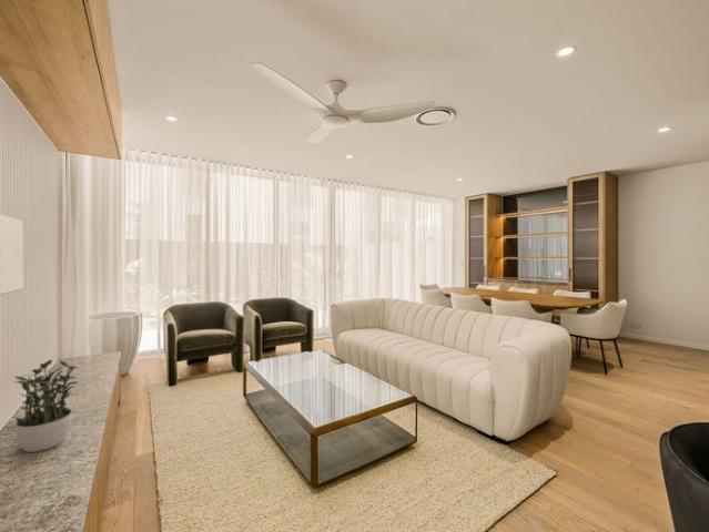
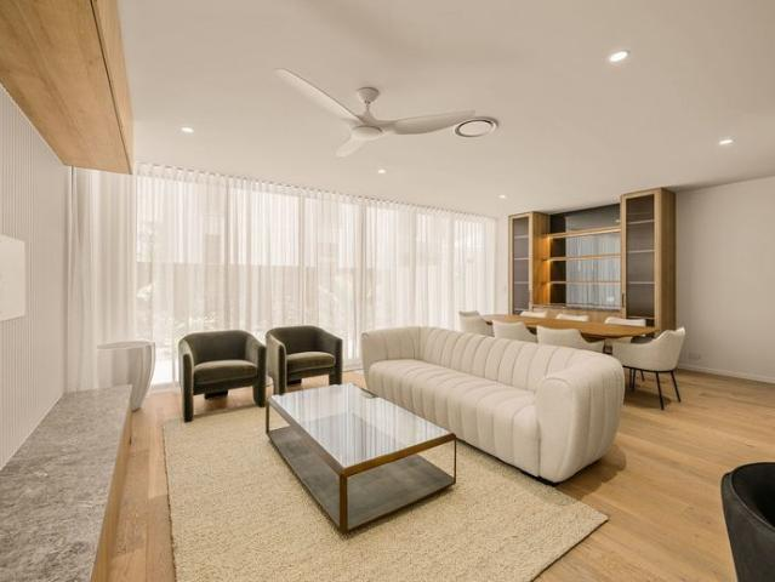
- potted plant (49, 401)
